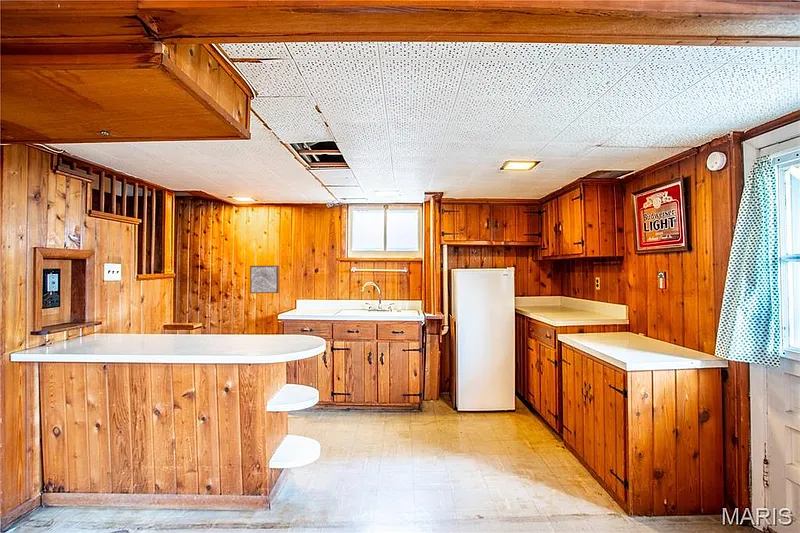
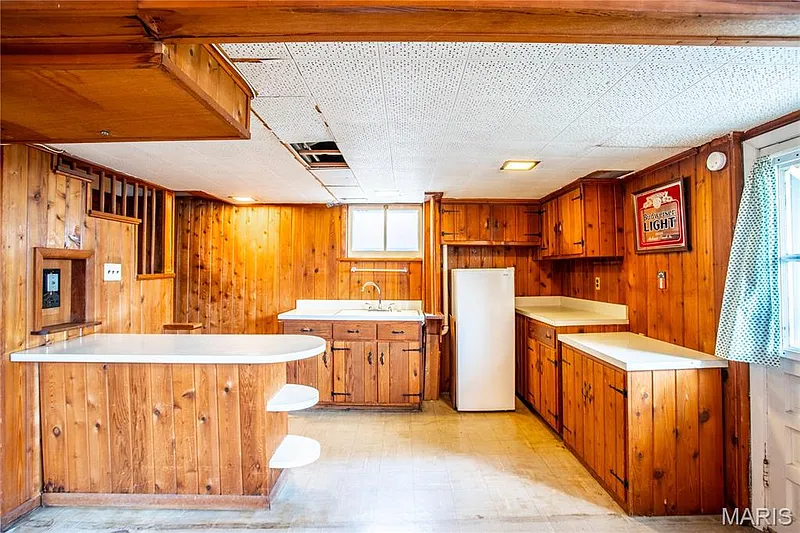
- wall art (264, 279)
